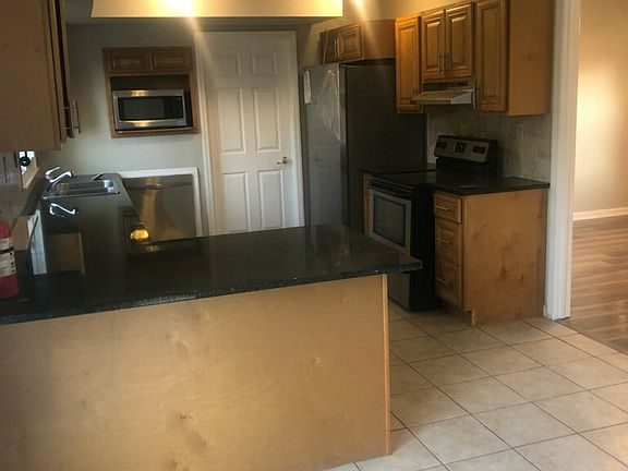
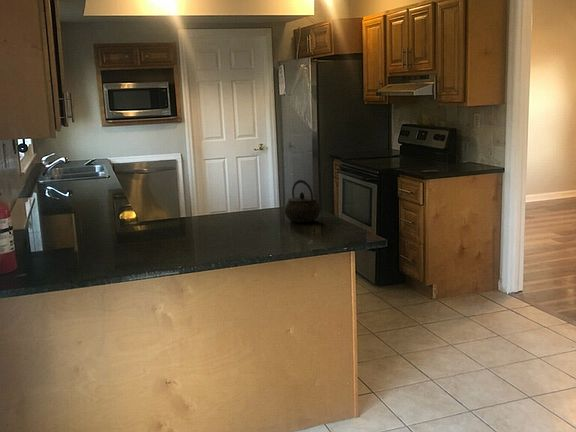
+ kettle (300, 200)
